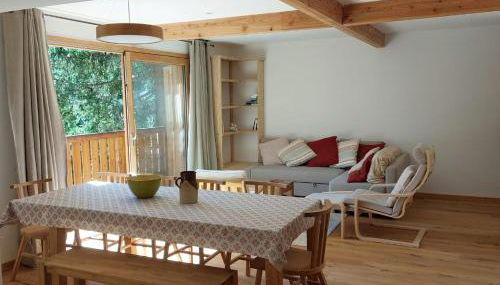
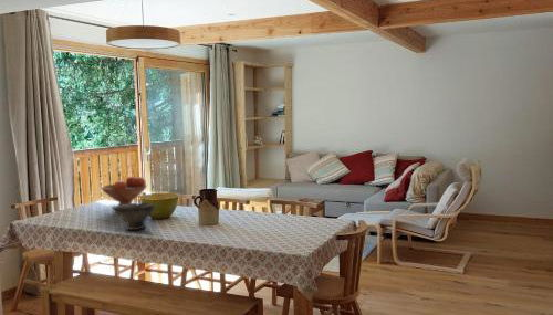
+ fruit bowl (124, 192)
+ bowl (134, 214)
